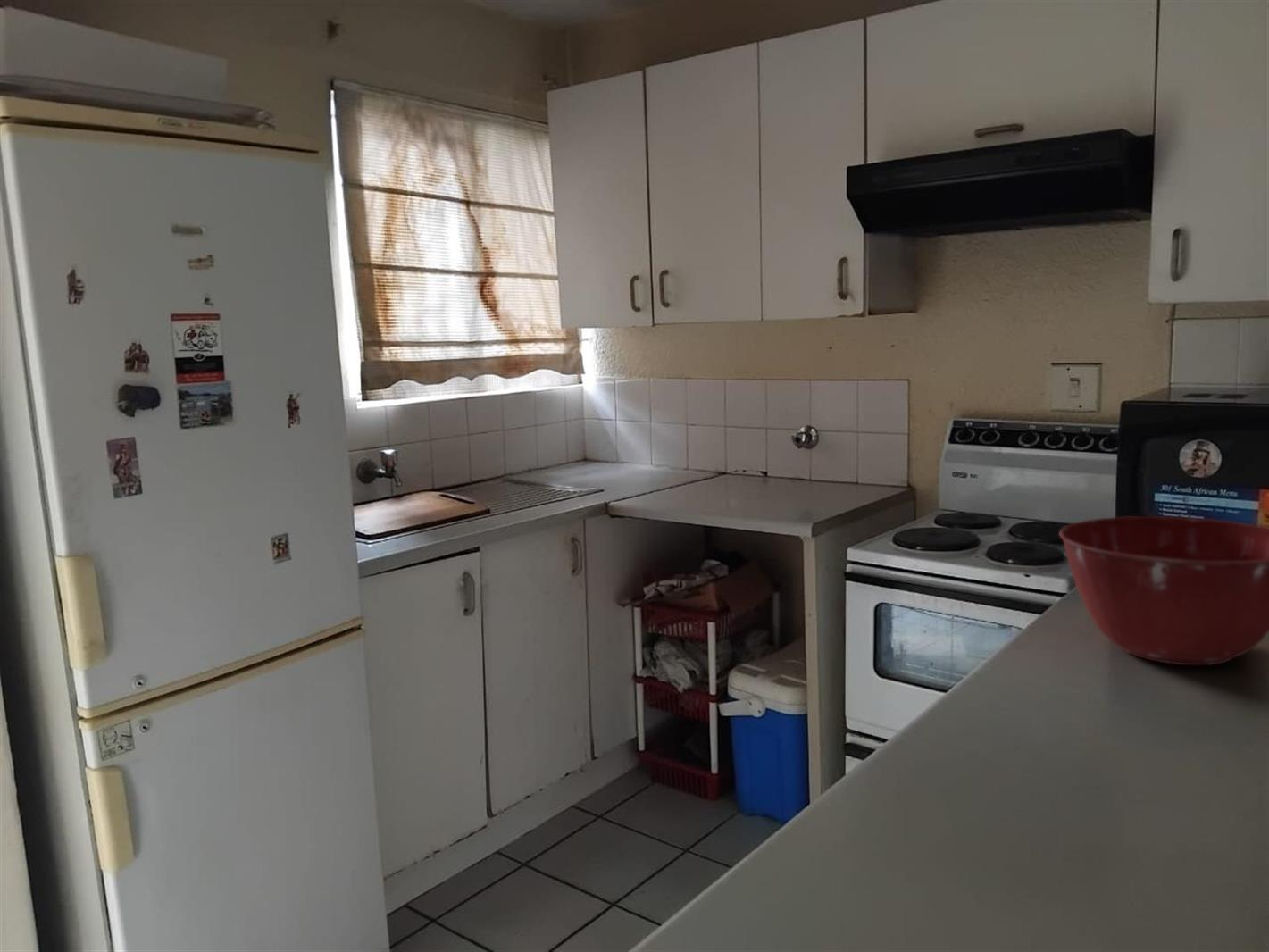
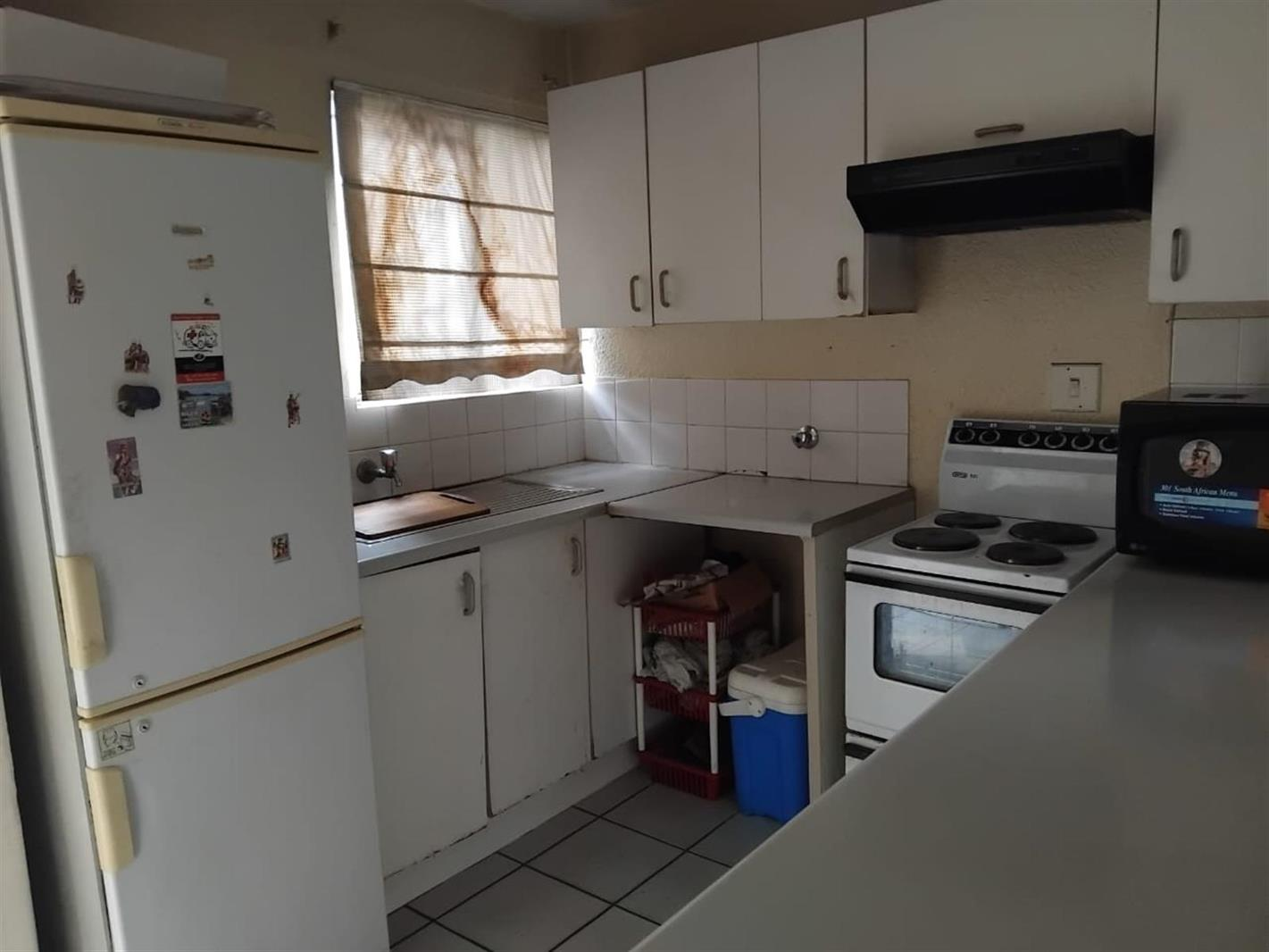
- mixing bowl (1177, 592)
